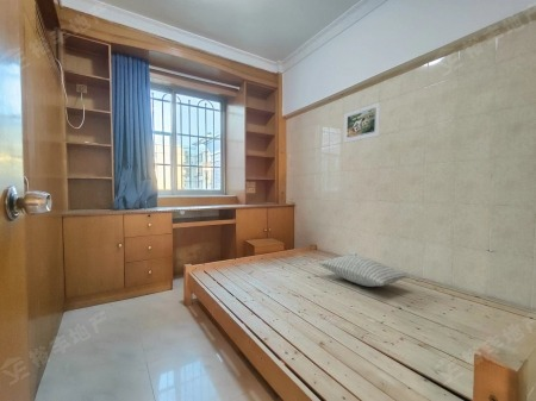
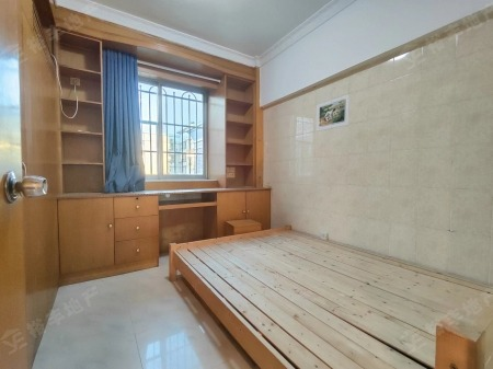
- pillow (360, 269)
